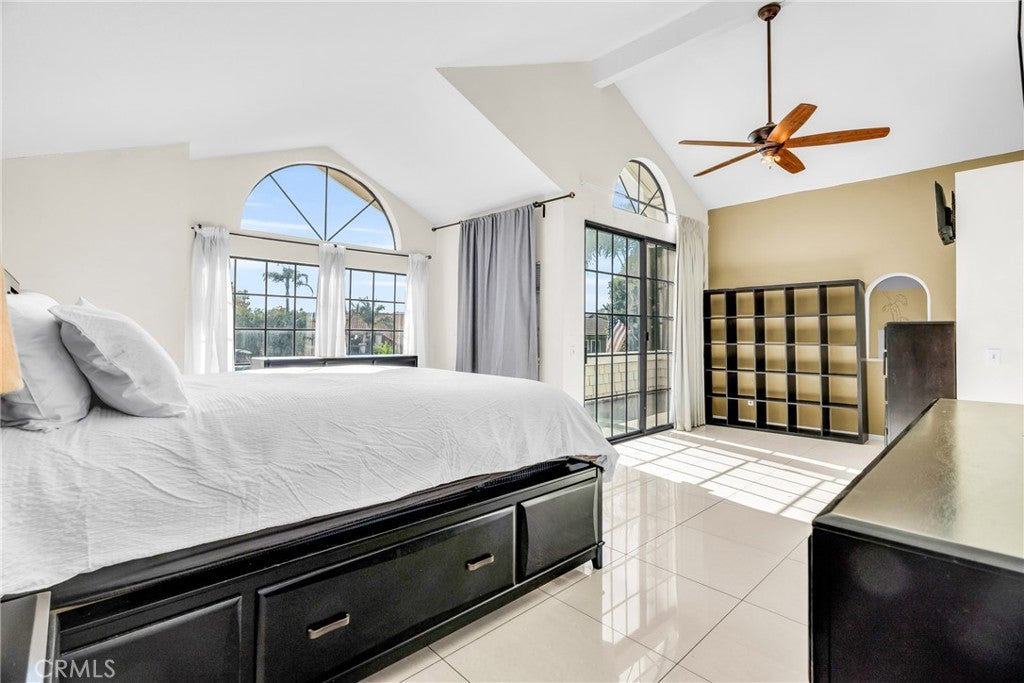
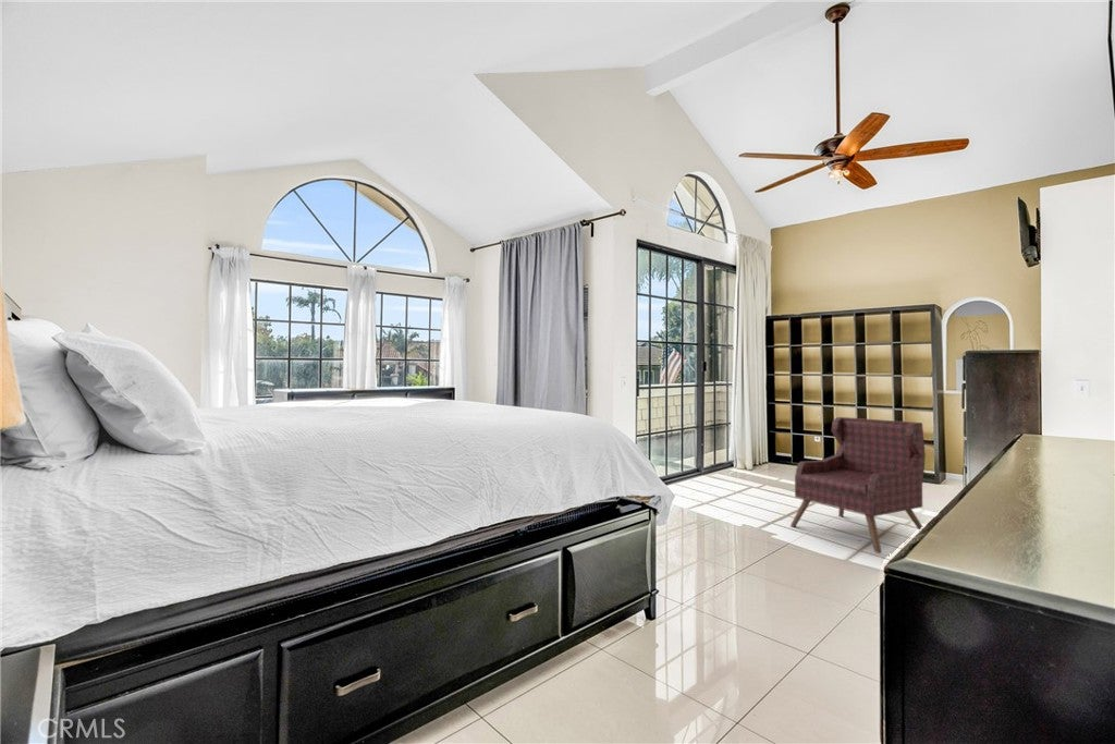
+ armchair (856, 476)
